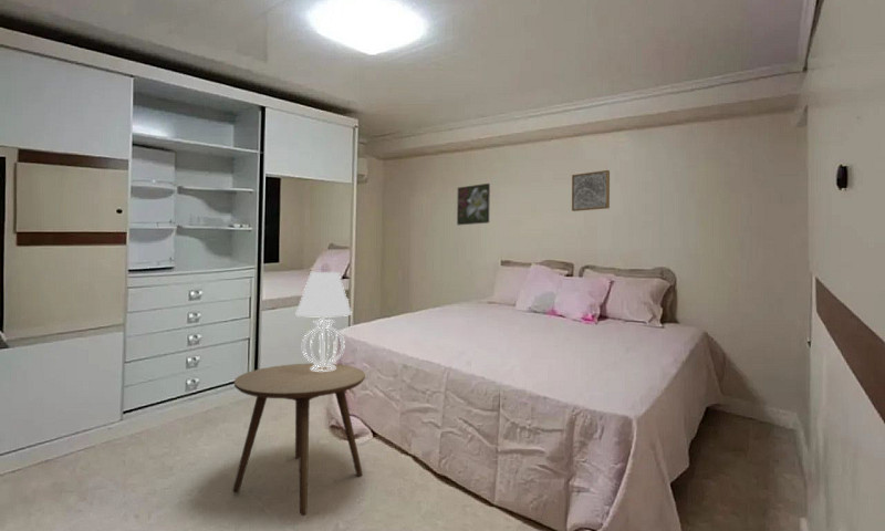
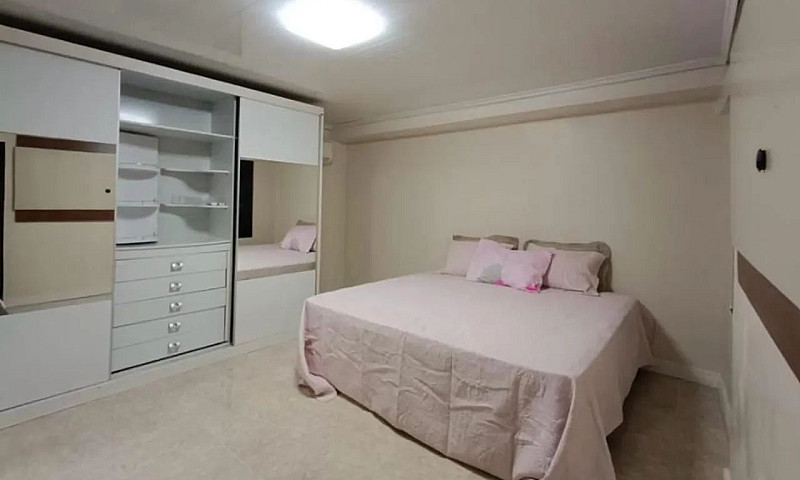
- wall art (590, 190)
- side table (301, 429)
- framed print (472, 205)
- table lamp (323, 320)
